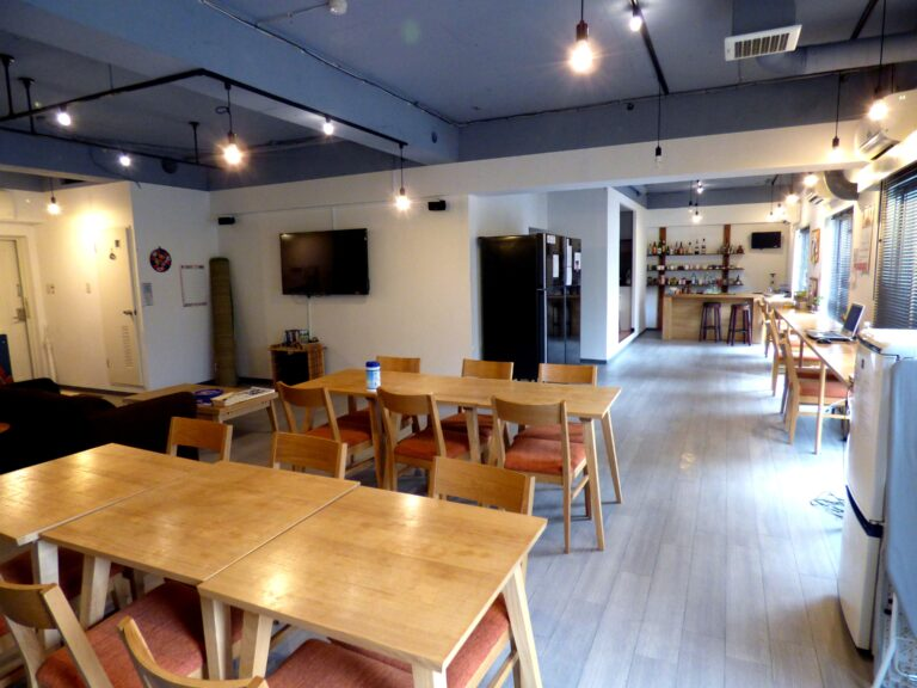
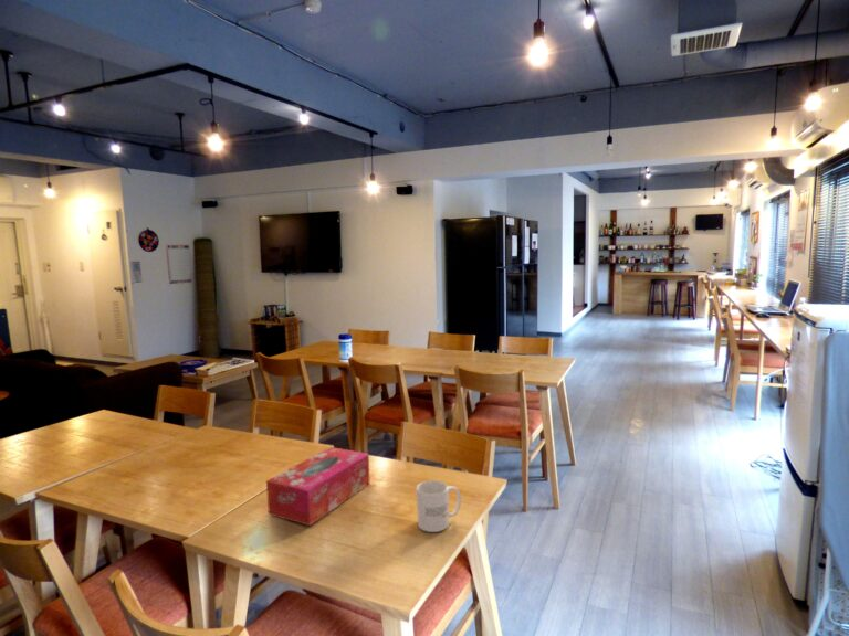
+ tissue box (321, 481)
+ mug (437, 502)
